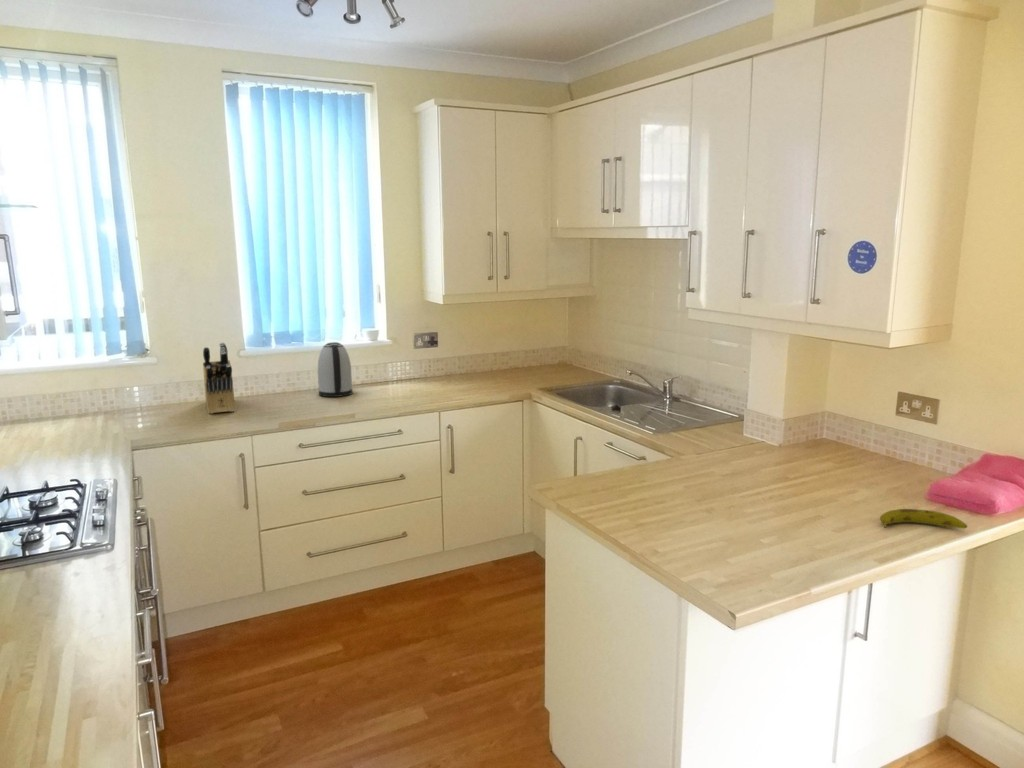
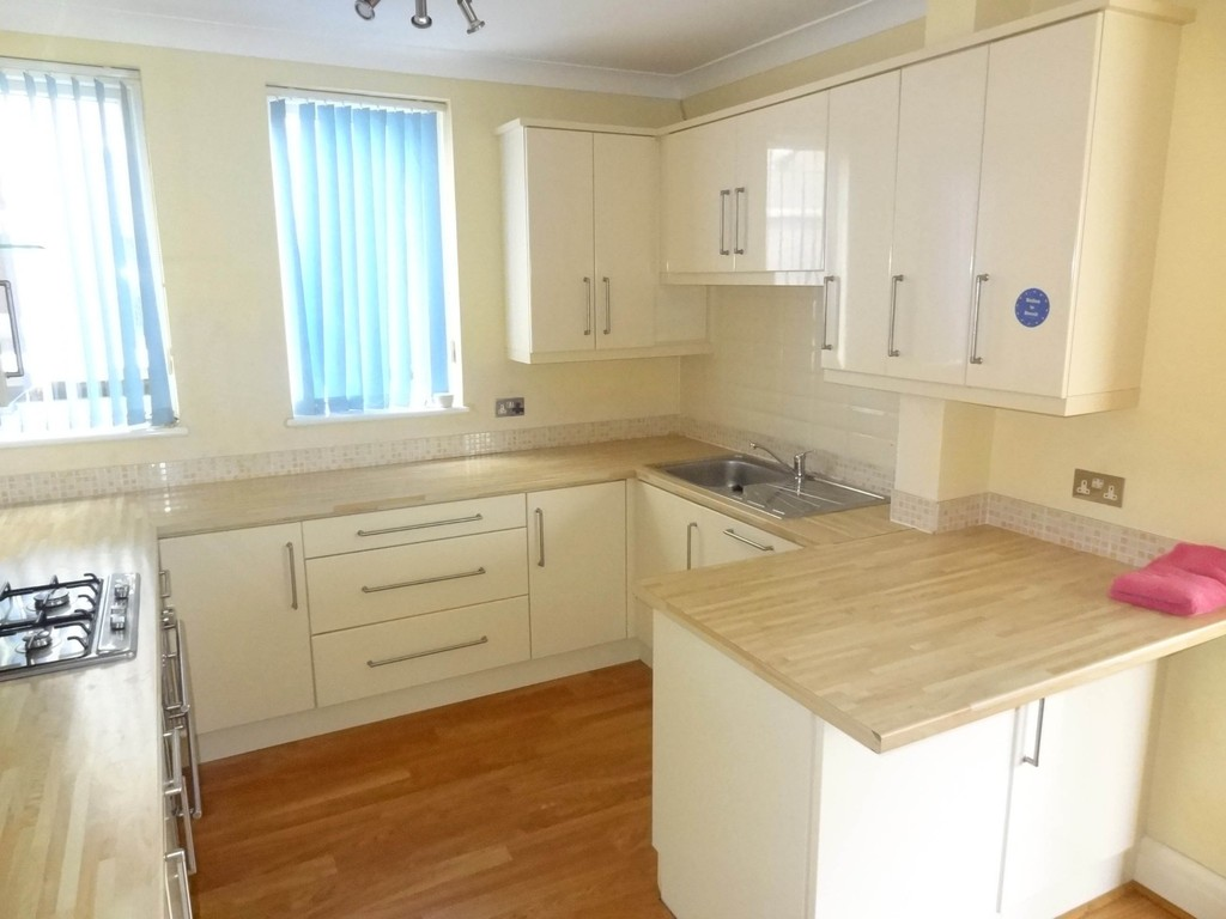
- knife block (217, 375)
- kettle (335, 369)
- fruit (922, 520)
